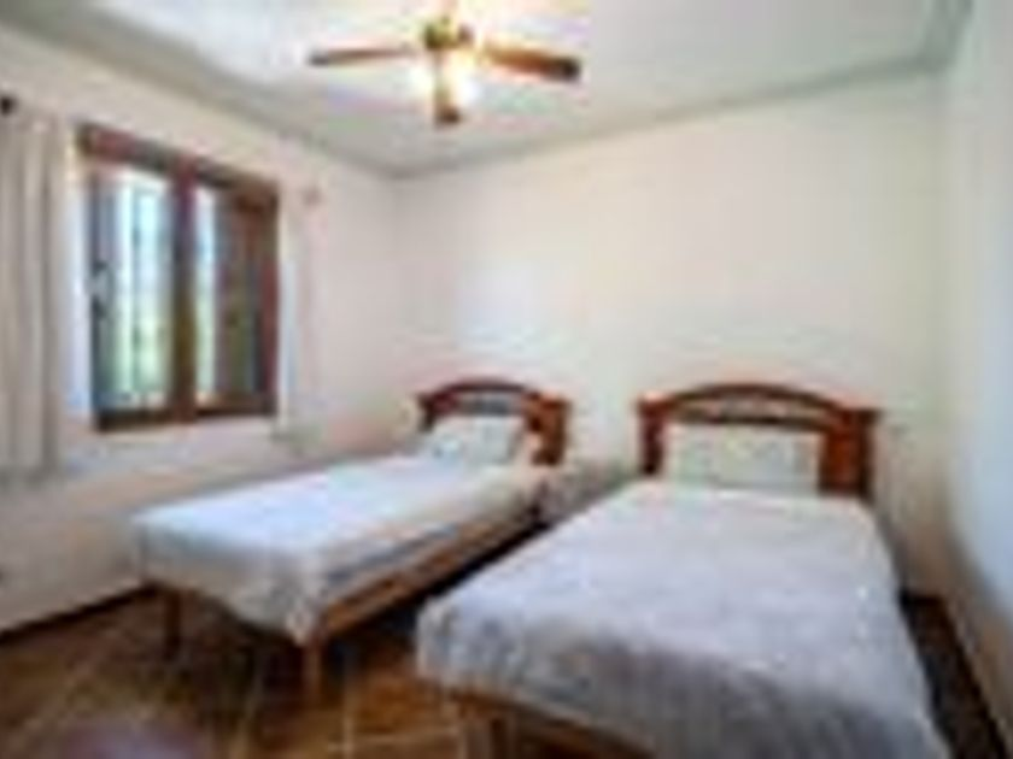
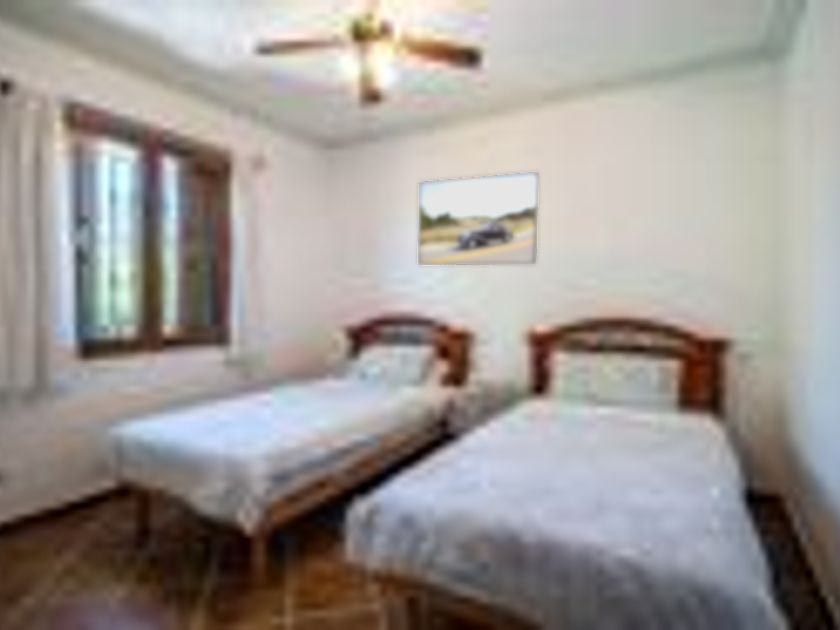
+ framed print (474, 221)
